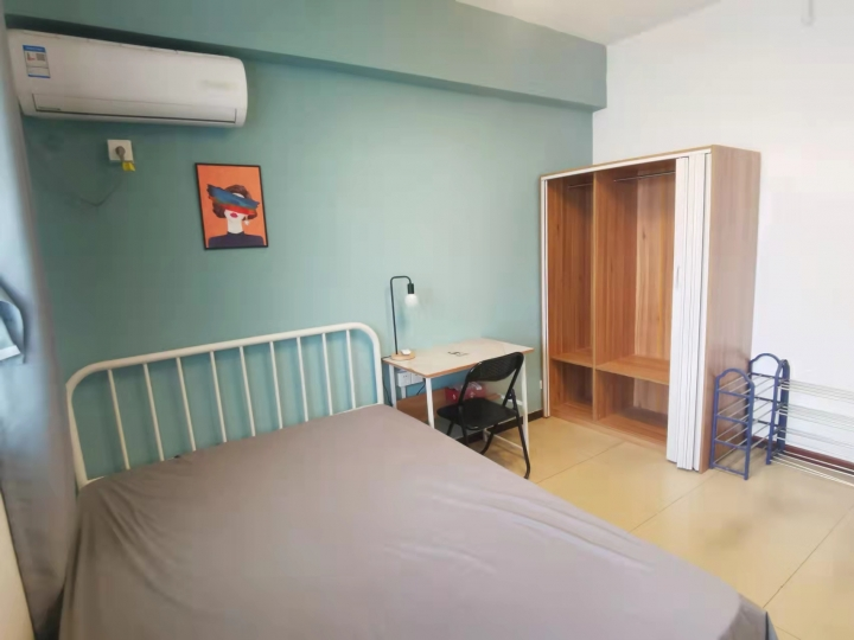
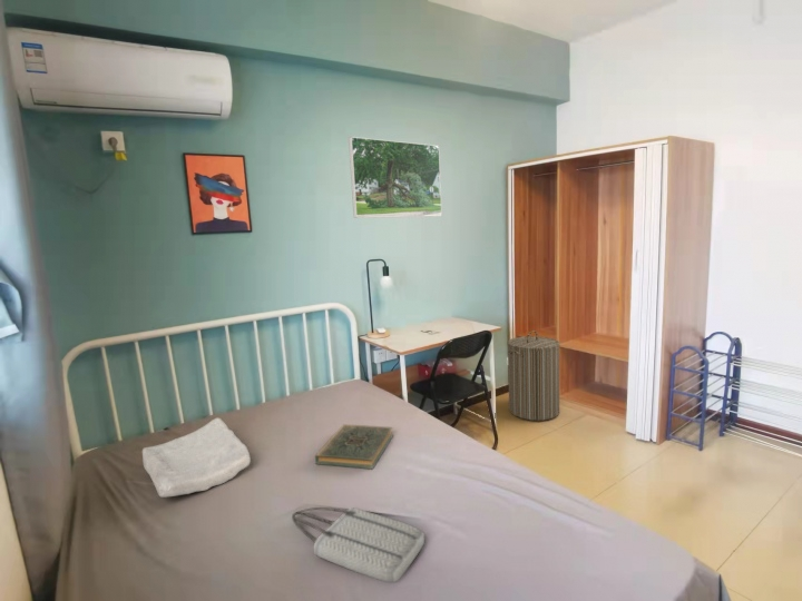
+ laundry hamper (534, 371)
+ book (356, 444)
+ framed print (398, 179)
+ soap bar (196, 455)
+ tote bag (348, 534)
